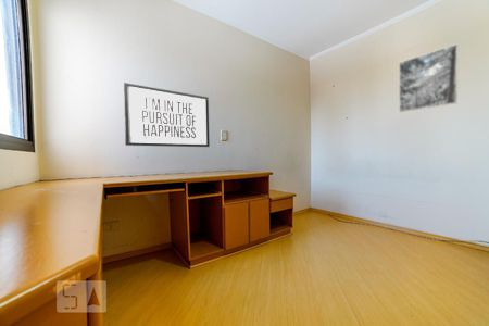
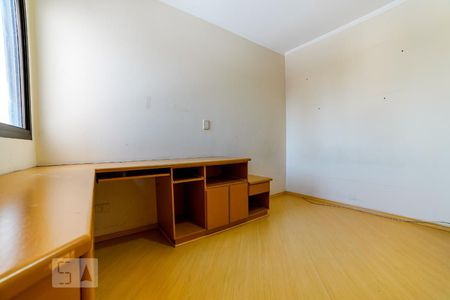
- mirror (171, 118)
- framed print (425, 80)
